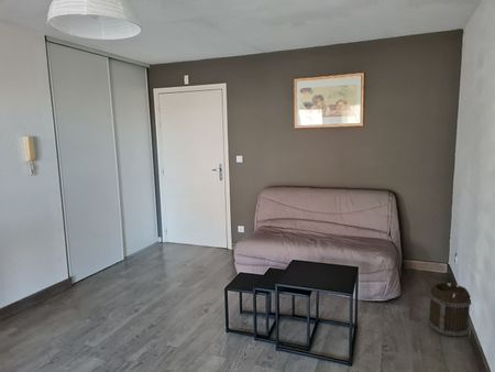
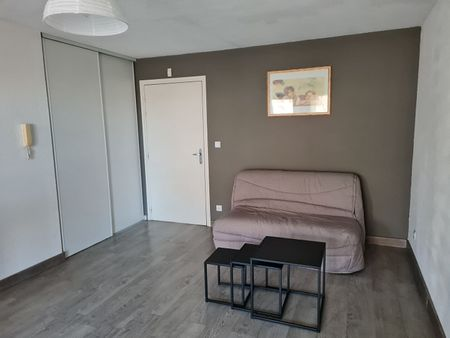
- wooden barrel (449, 308)
